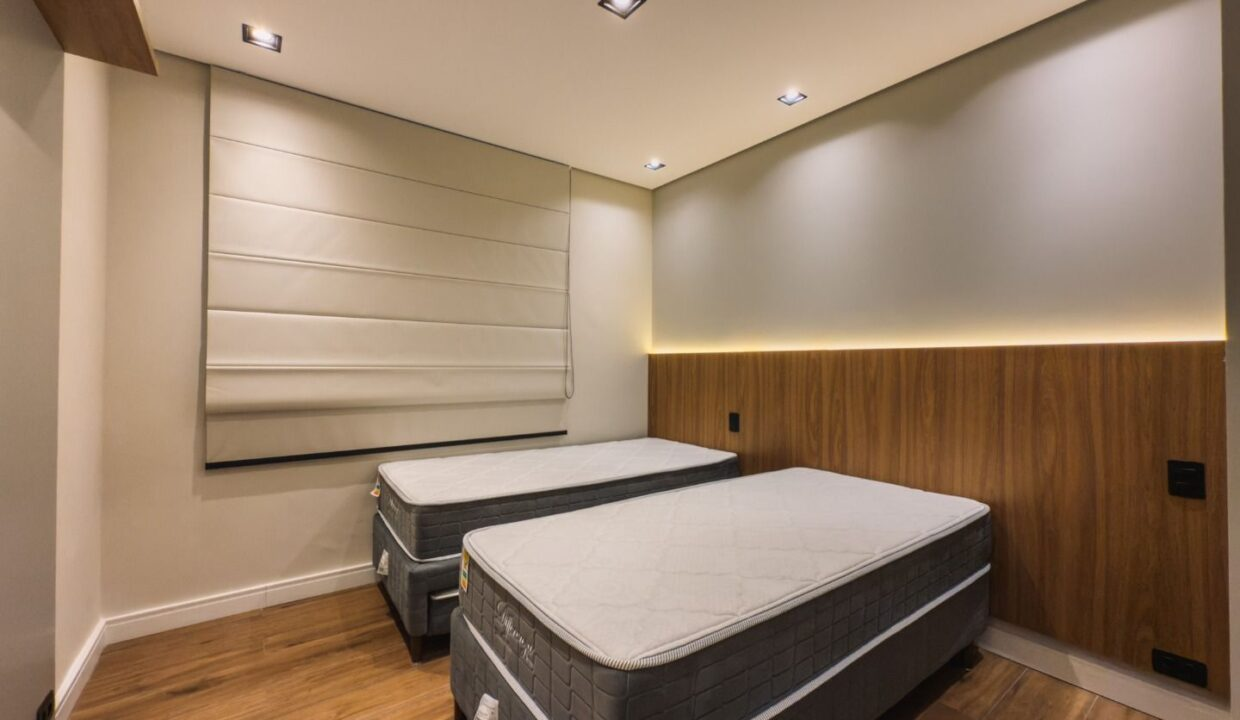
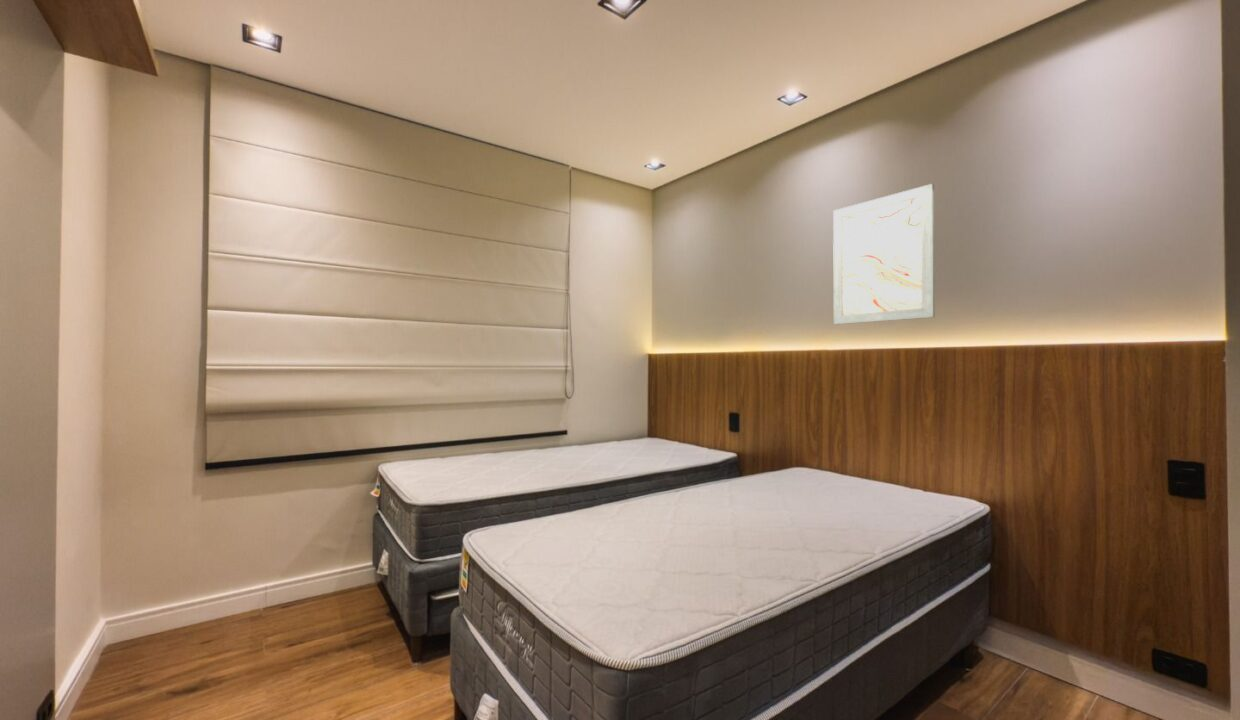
+ wall art (880, 259)
